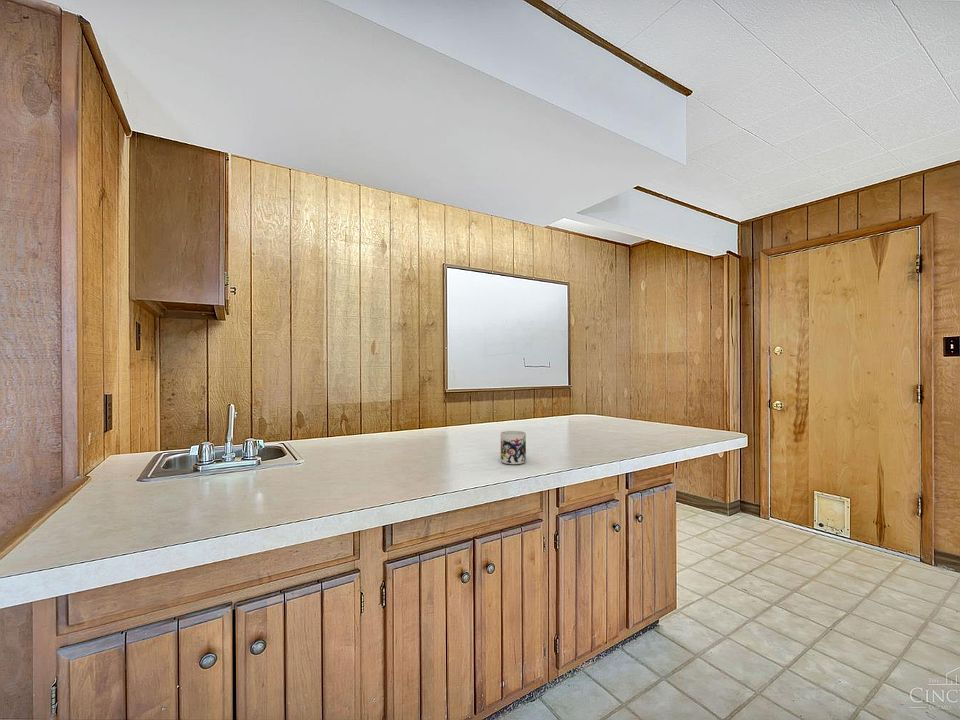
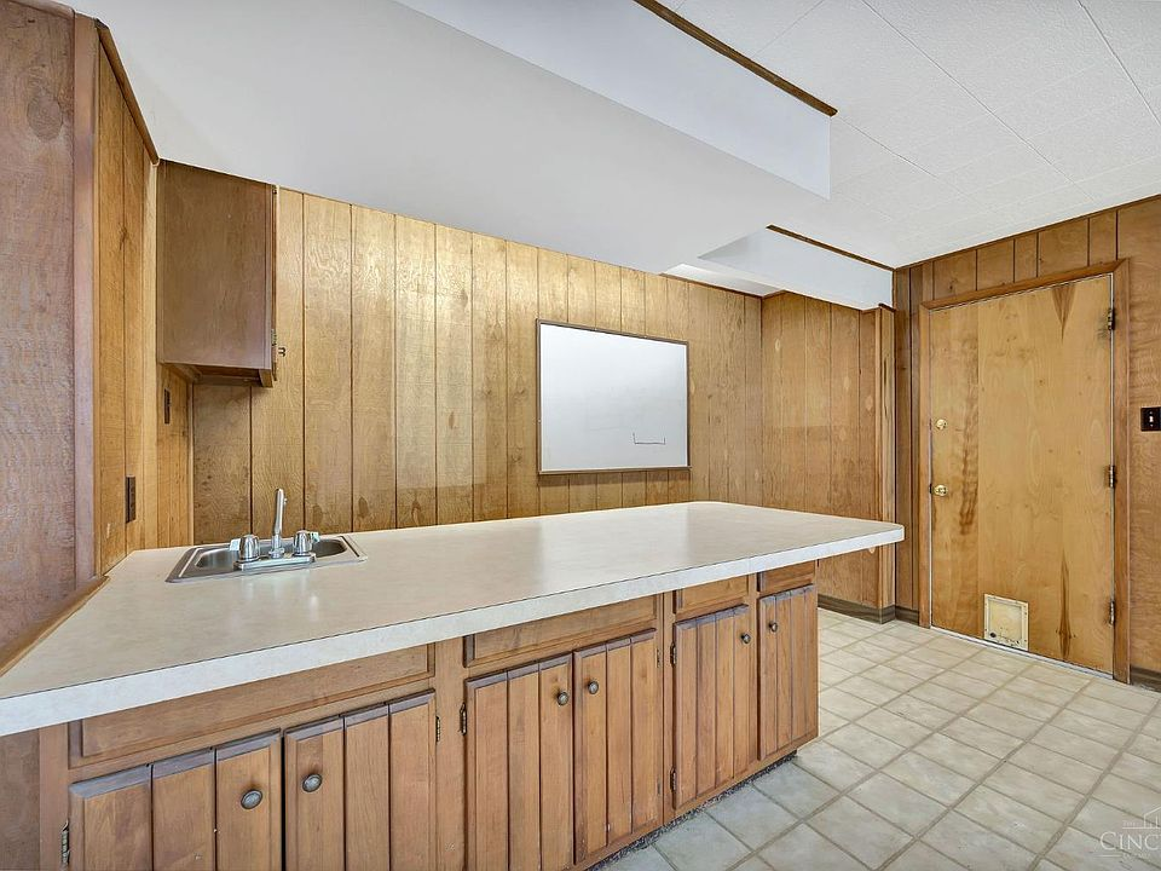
- mug (513, 446)
